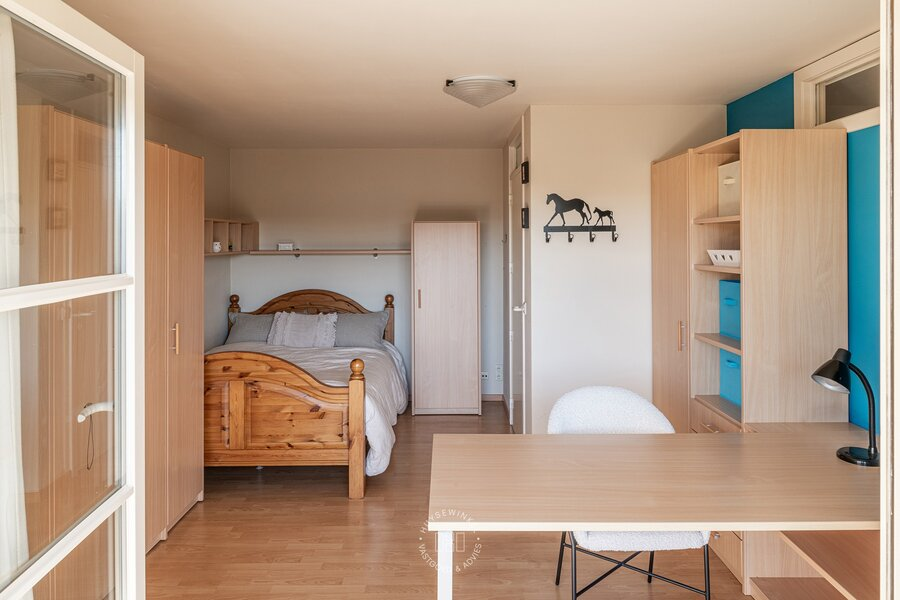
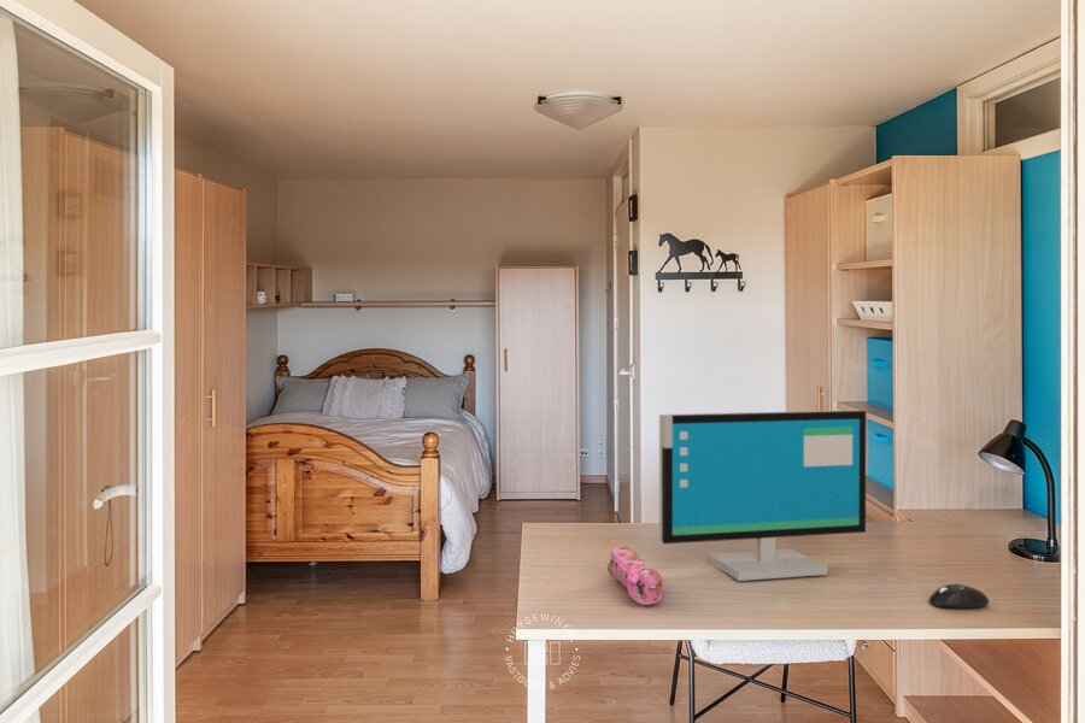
+ mouse (960, 594)
+ computer monitor (766, 490)
+ pencil case (634, 574)
